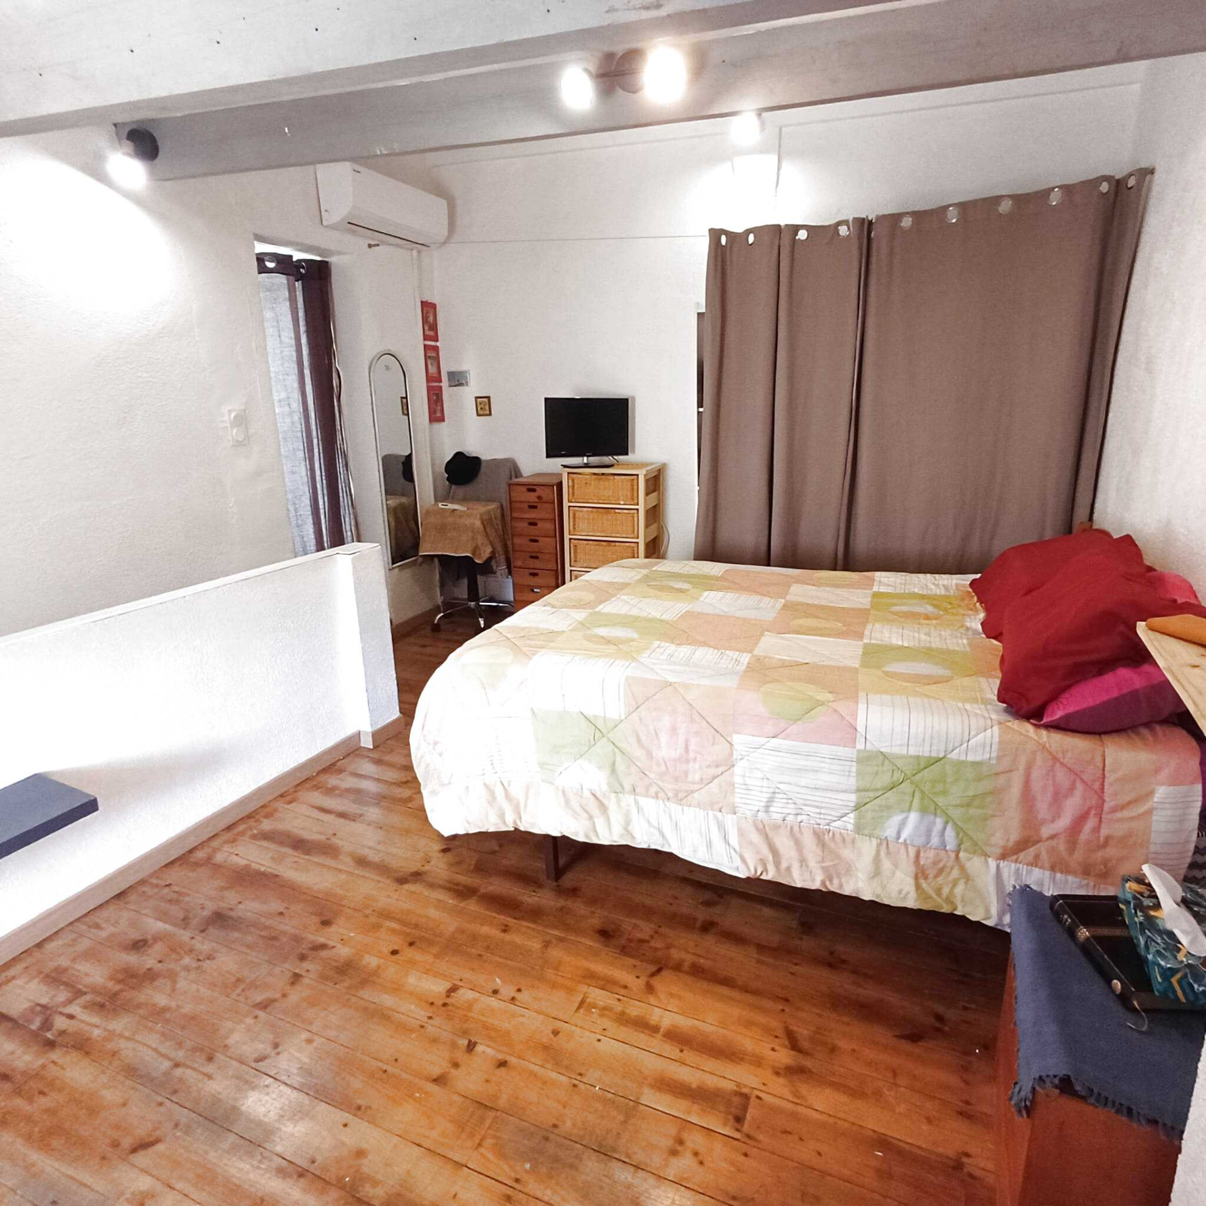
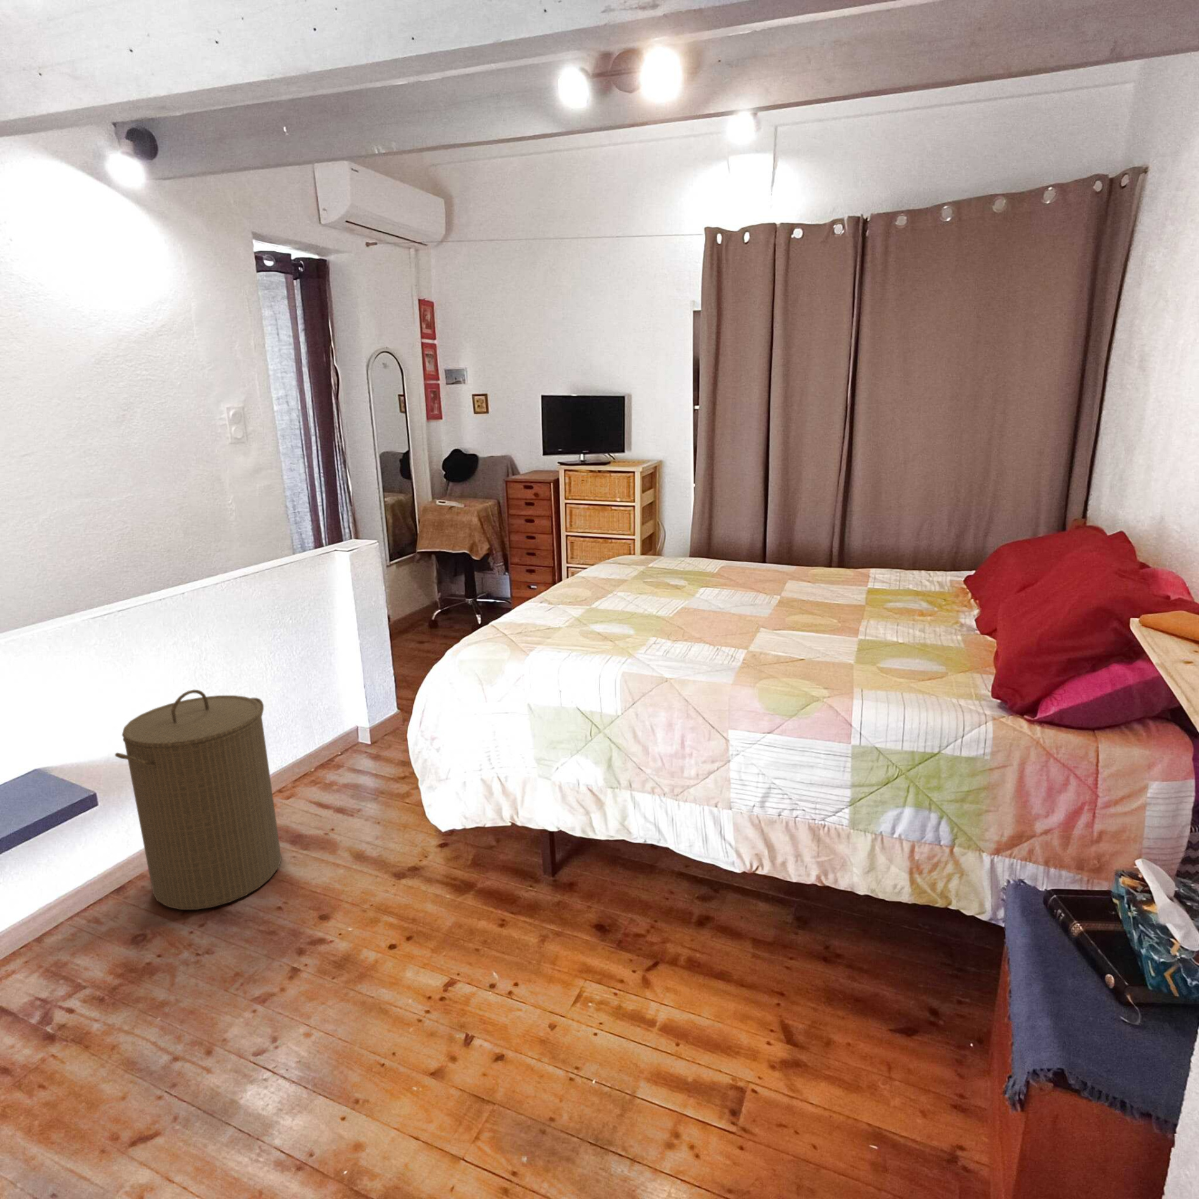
+ laundry hamper (205, 785)
